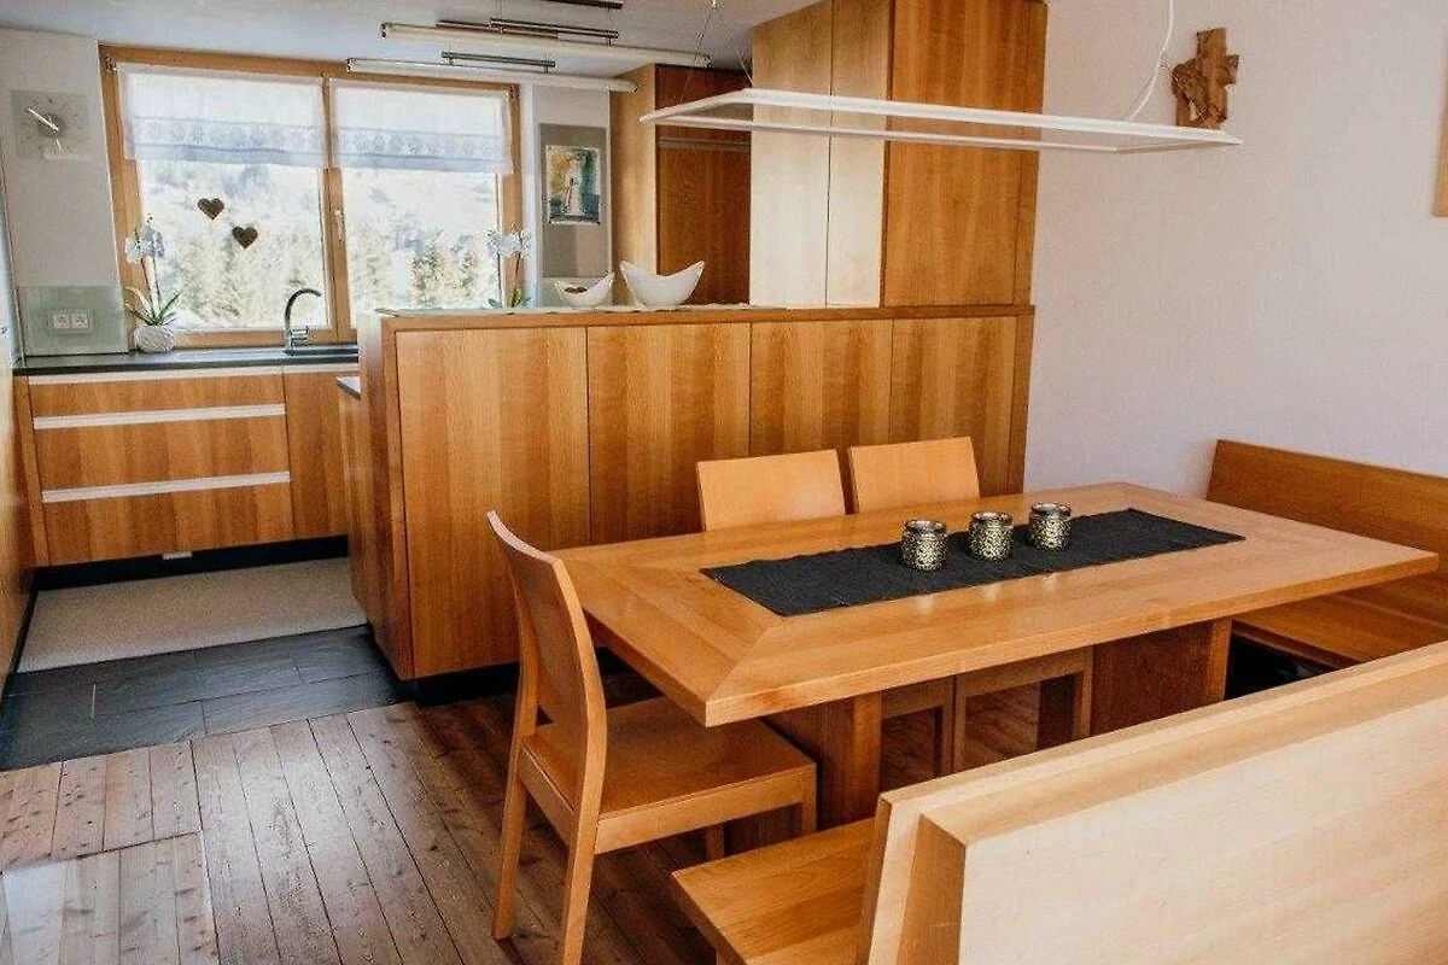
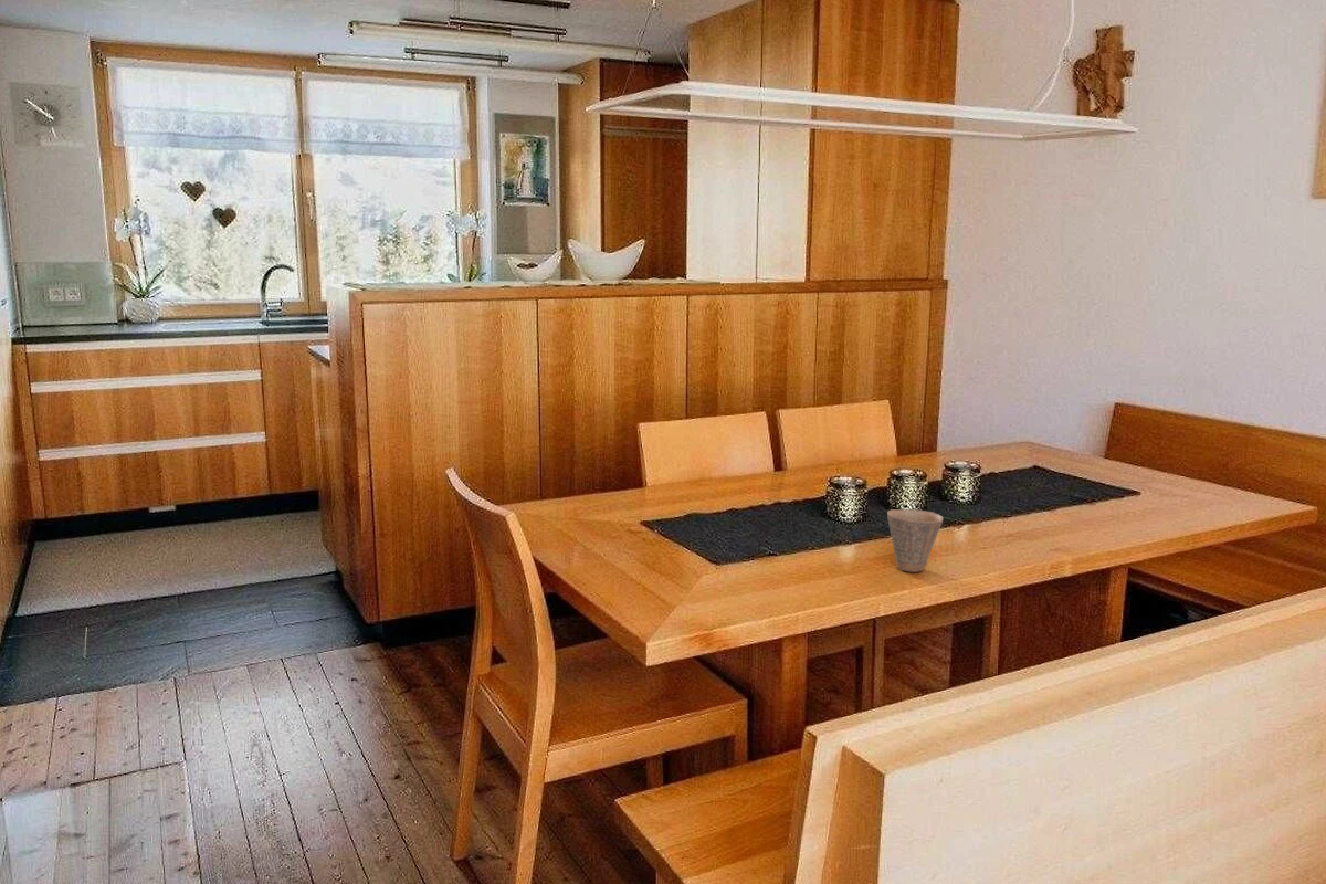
+ cup (913, 540)
